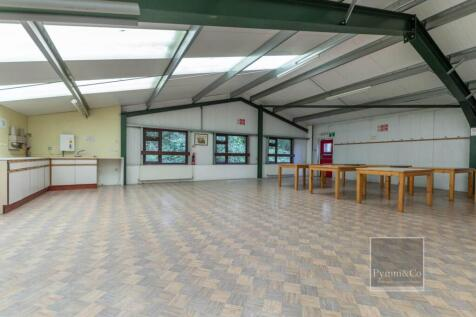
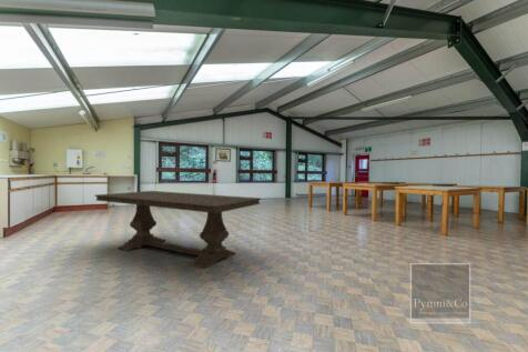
+ dining table (179, 209)
